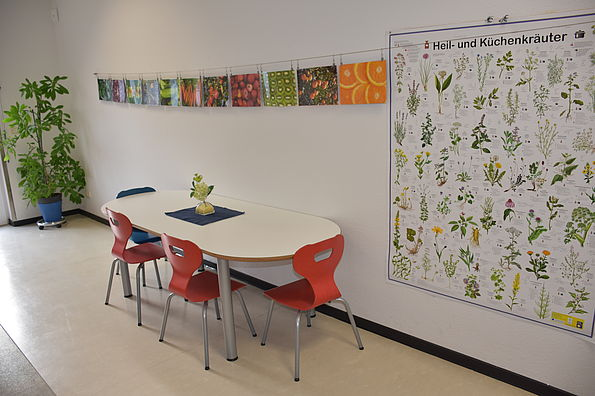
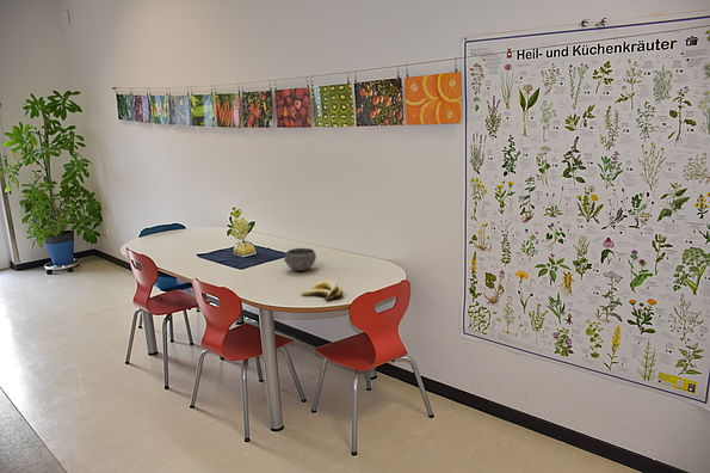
+ banana (322, 289)
+ bowl (301, 260)
